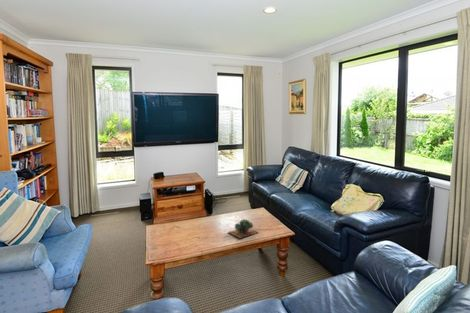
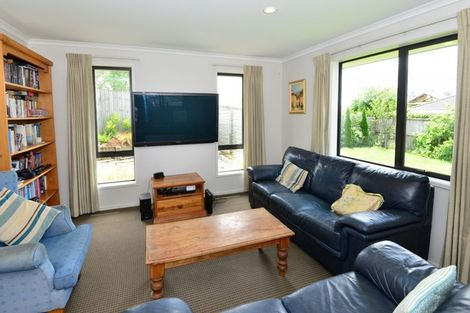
- succulent plant (243, 225)
